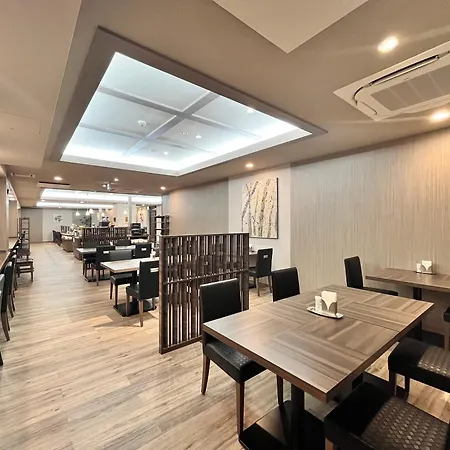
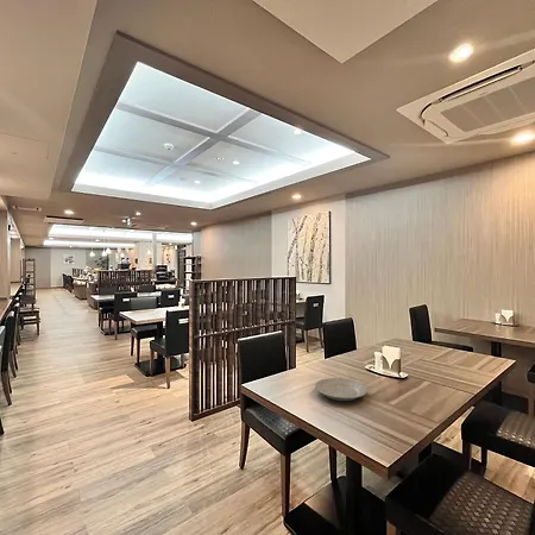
+ plate (340, 390)
